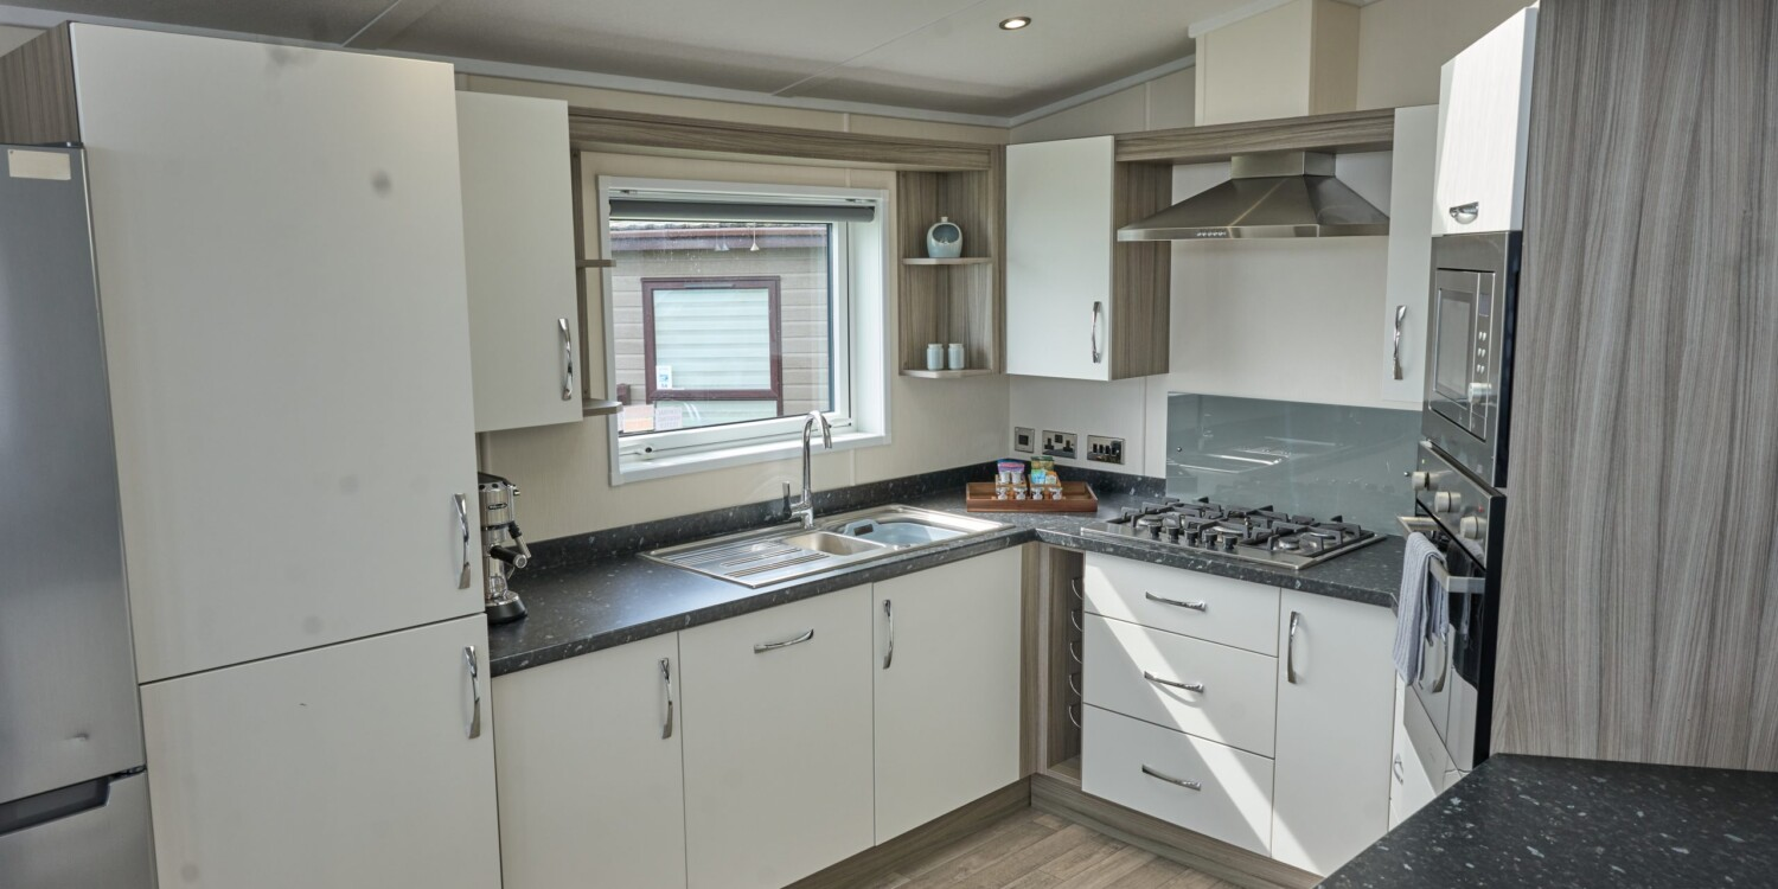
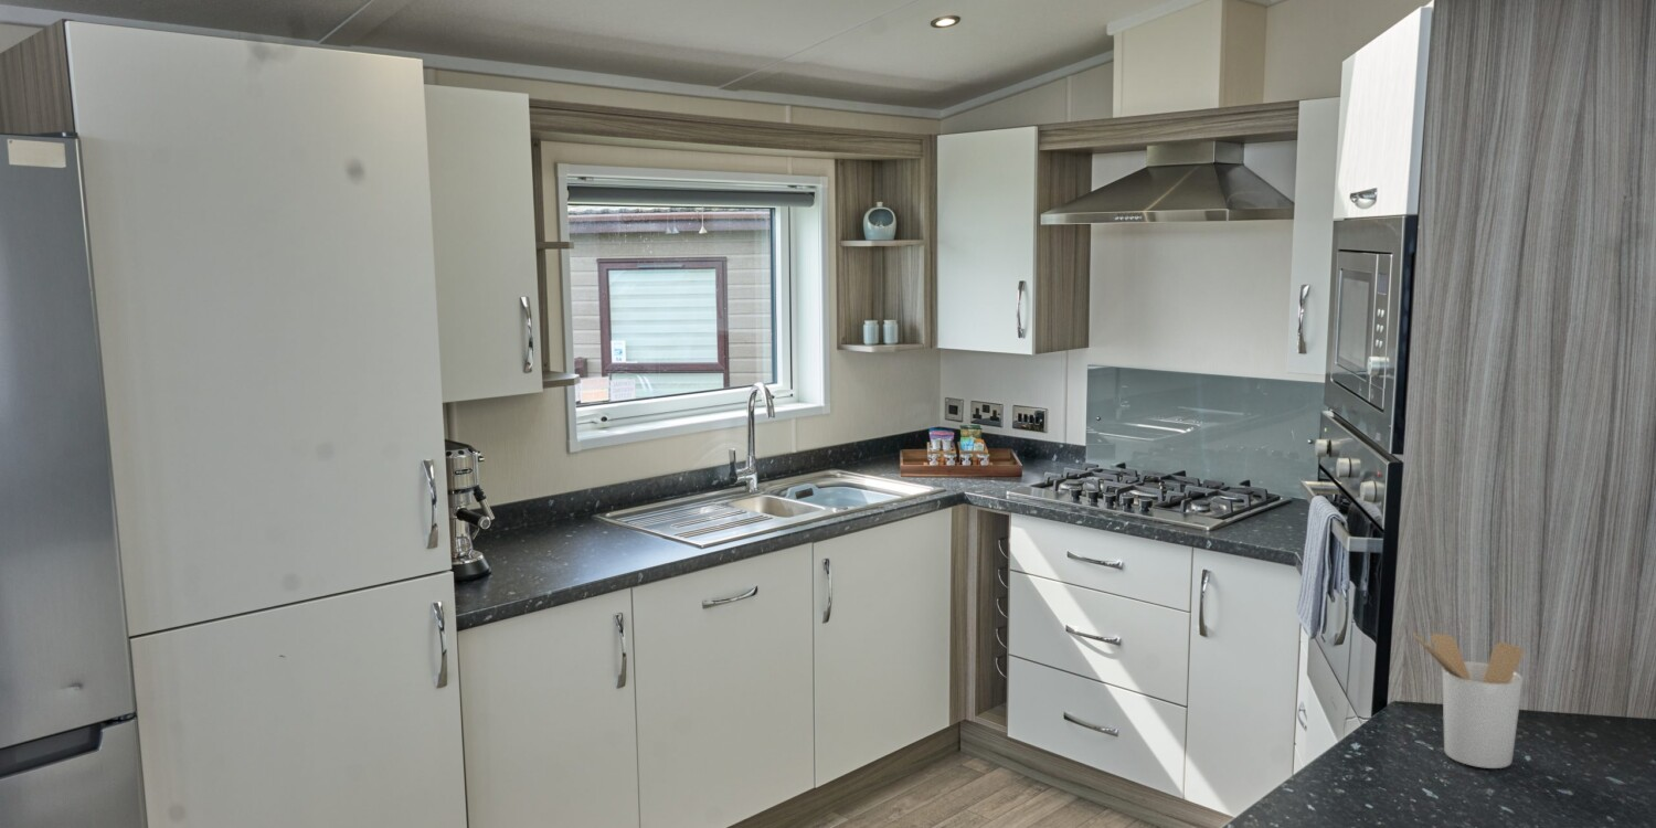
+ utensil holder (1463, 694)
